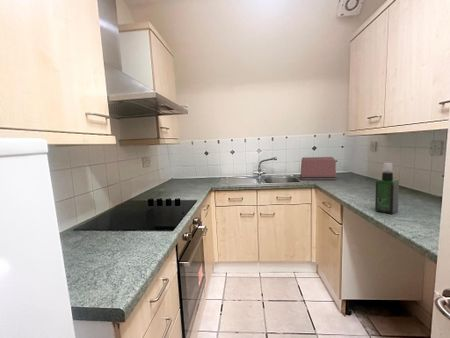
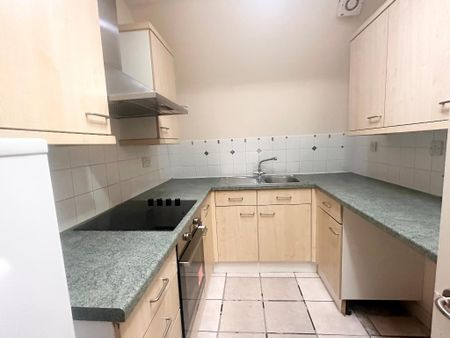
- toaster (318, 167)
- spray bottle (387, 187)
